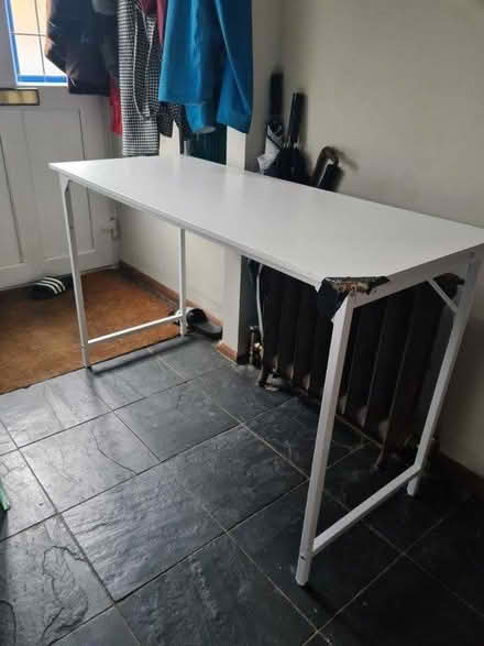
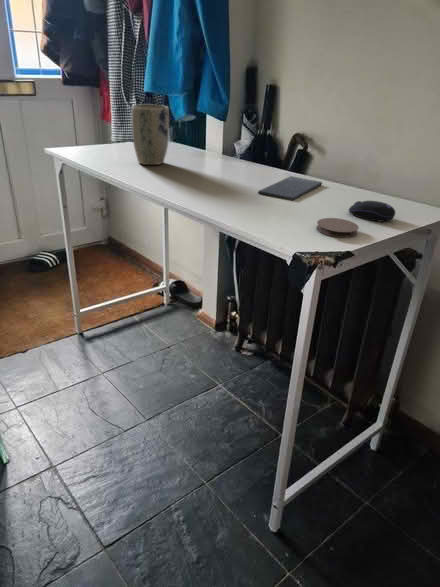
+ plant pot (150, 135)
+ computer mouse (372, 208)
+ coaster (337, 227)
+ keyboard (291, 187)
